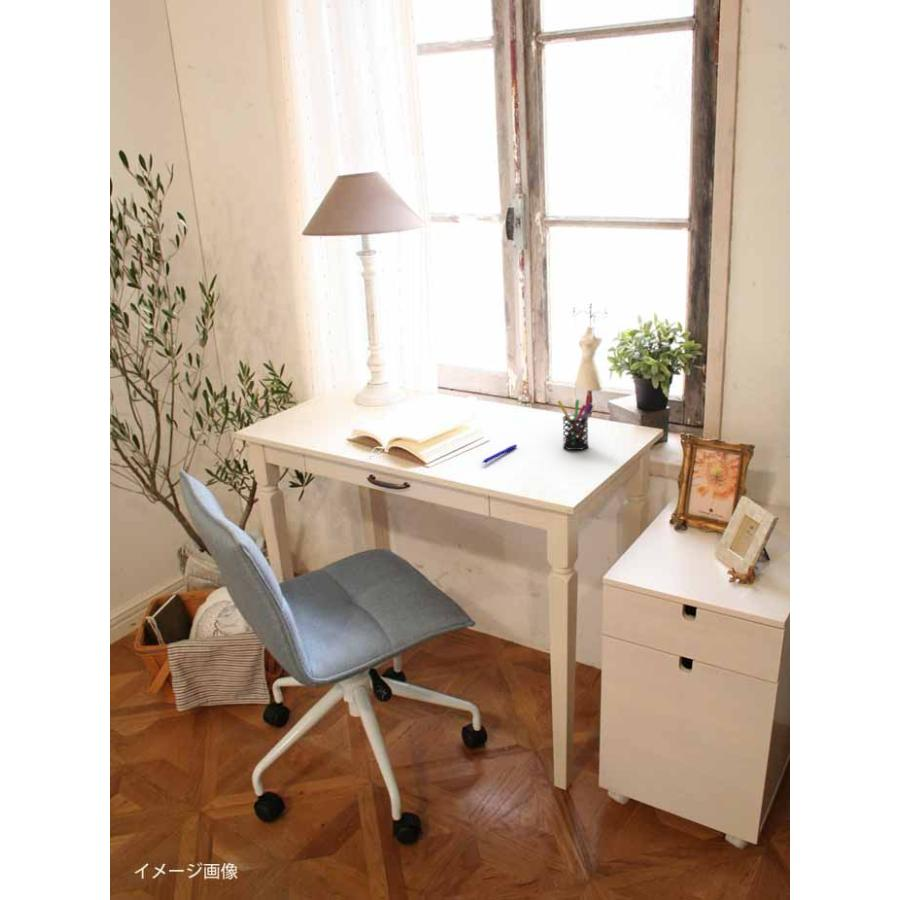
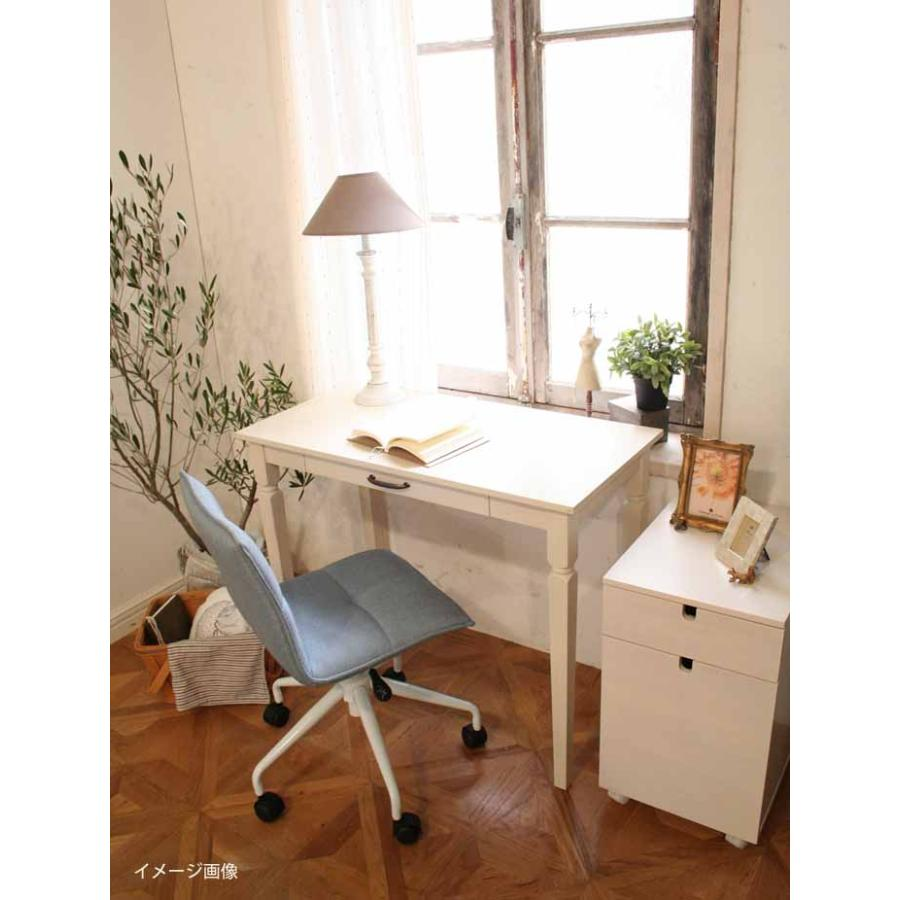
- pen holder (577, 420)
- pen (499, 453)
